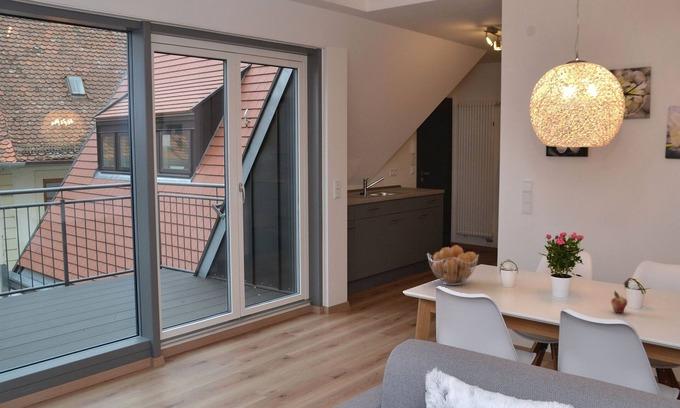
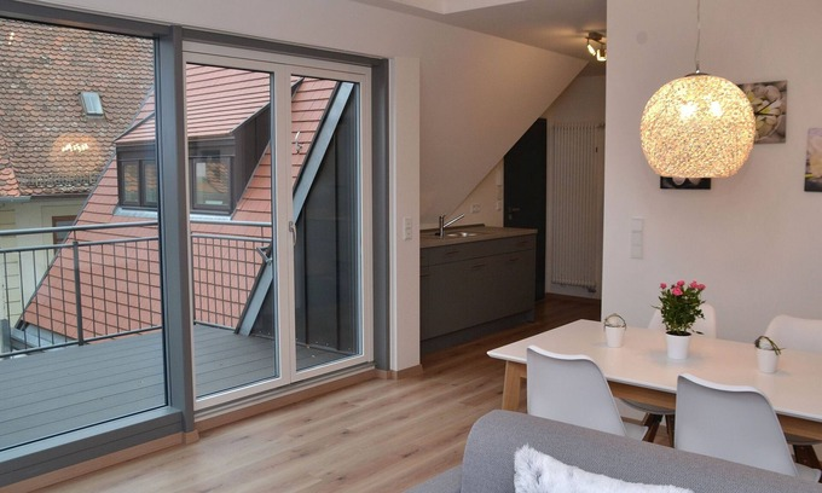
- fruit (618, 301)
- fruit basket (452, 264)
